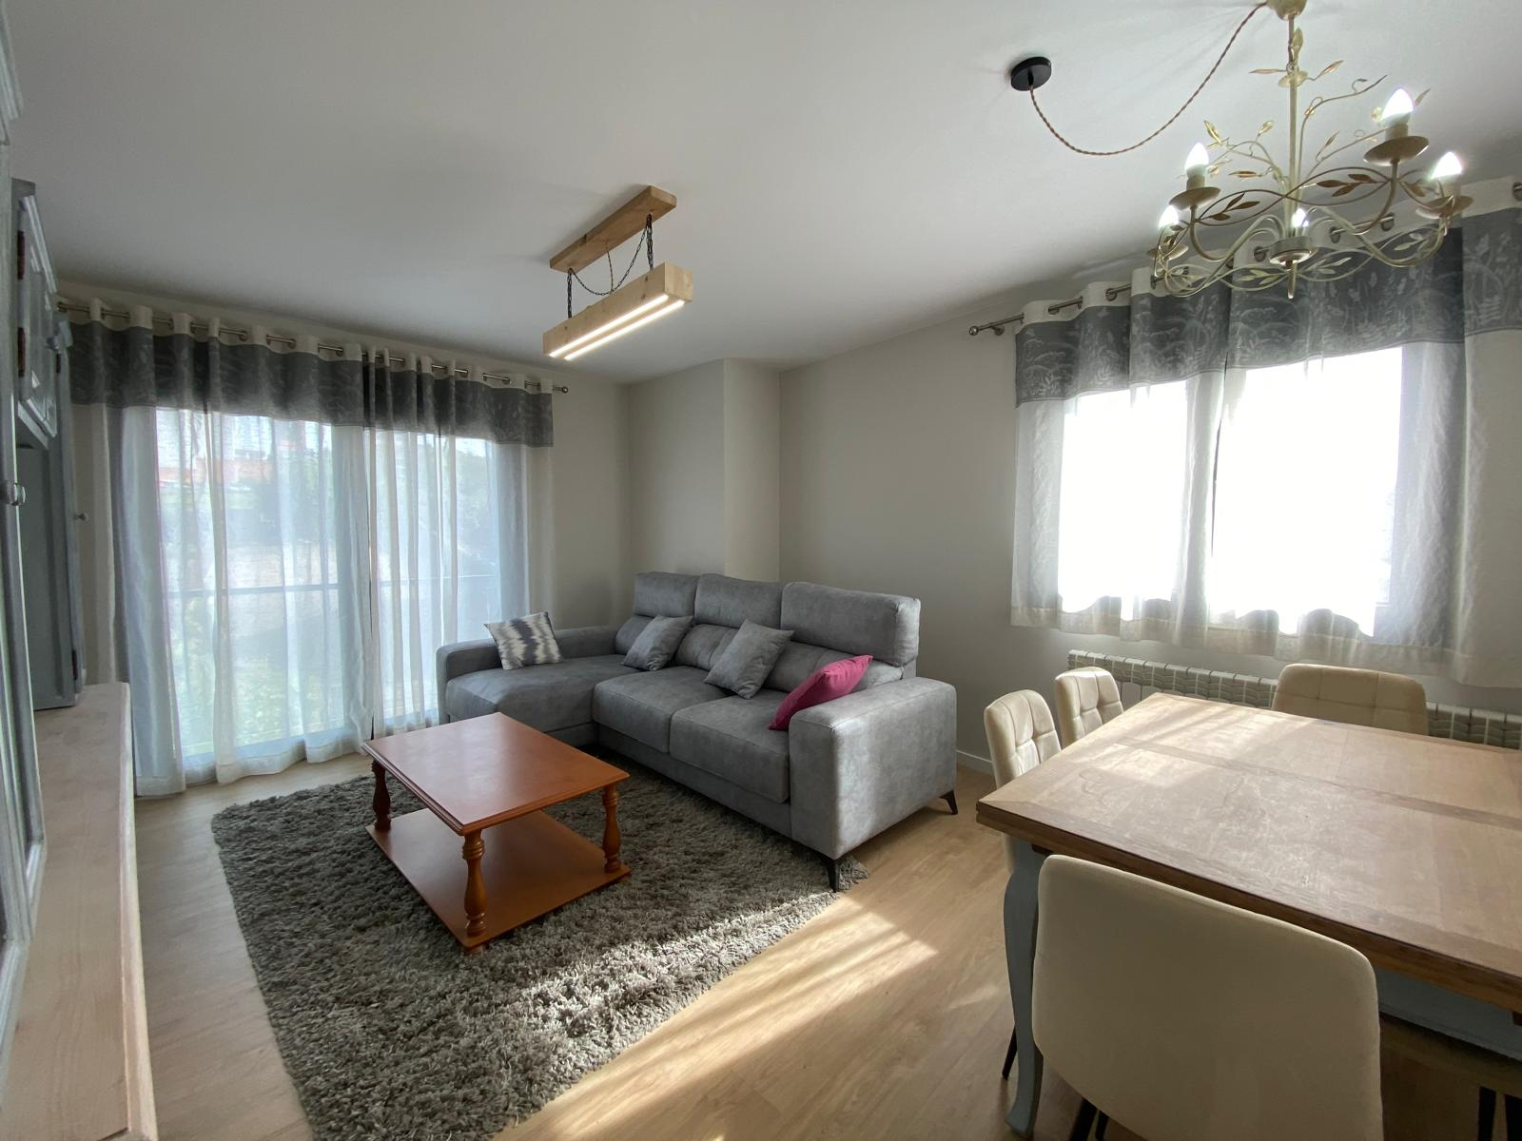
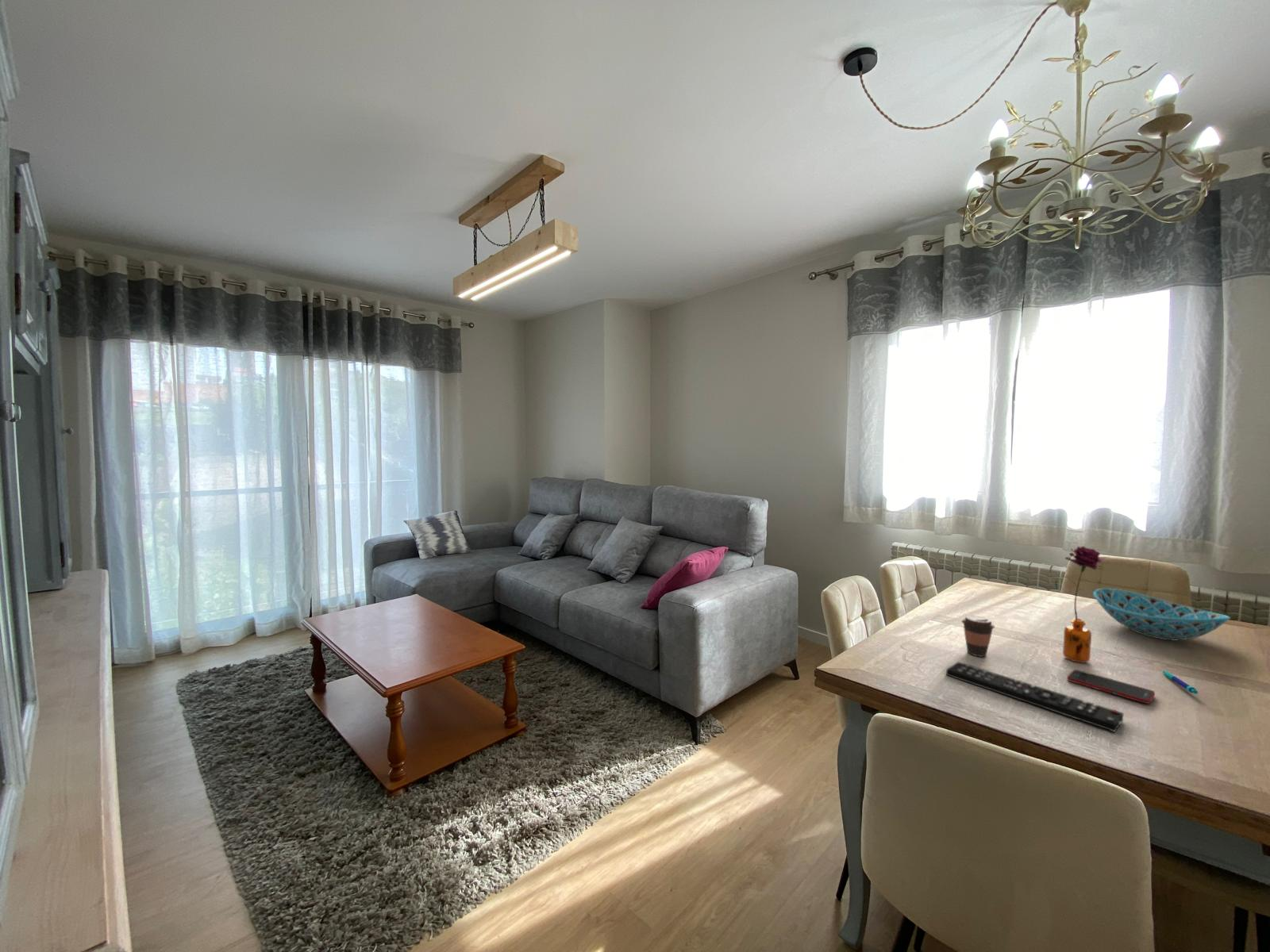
+ flower (1076, 603)
+ pen (1178, 680)
+ coffee cup (977, 635)
+ cell phone (1109, 685)
+ bowl (1155, 618)
+ remote control (1027, 691)
